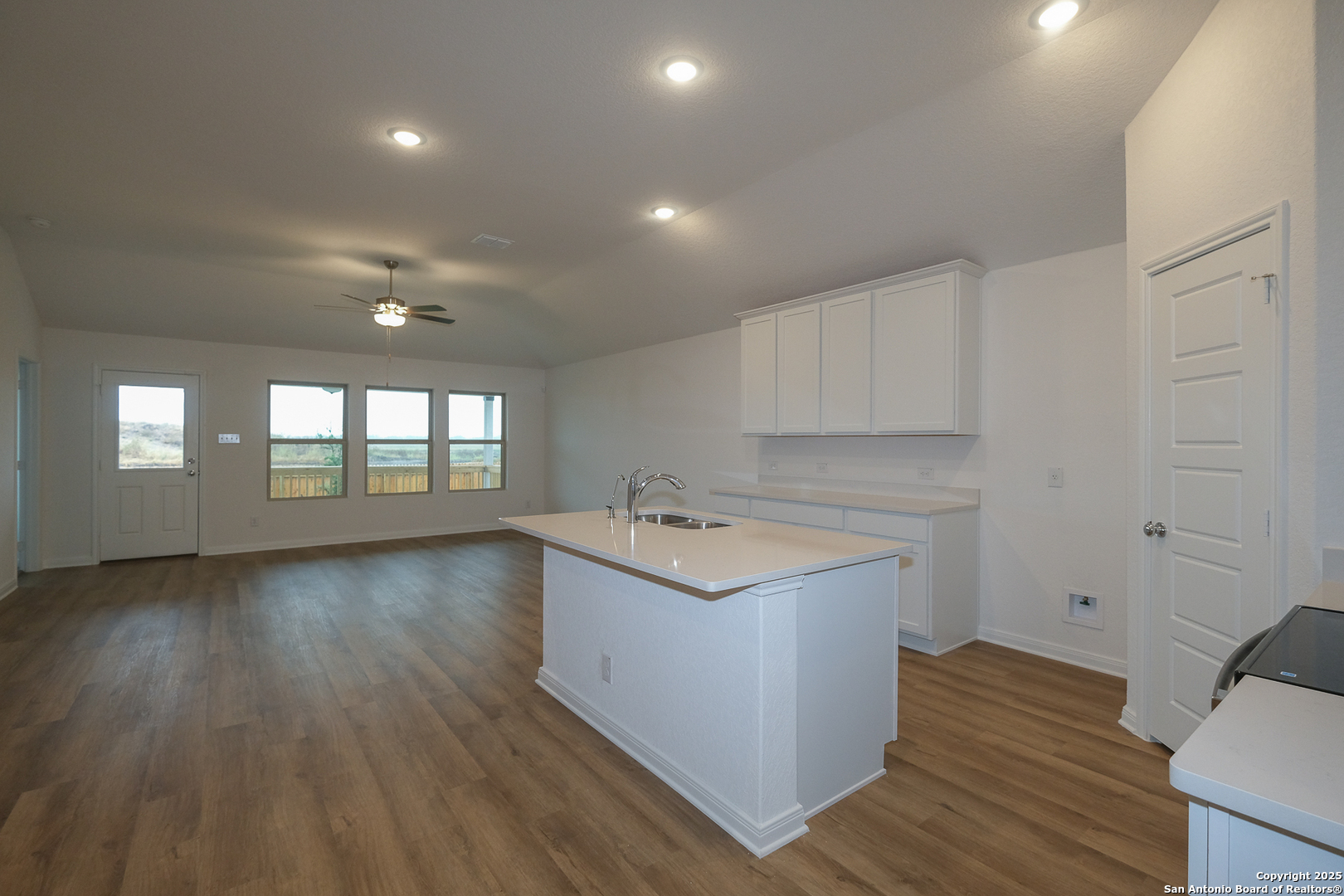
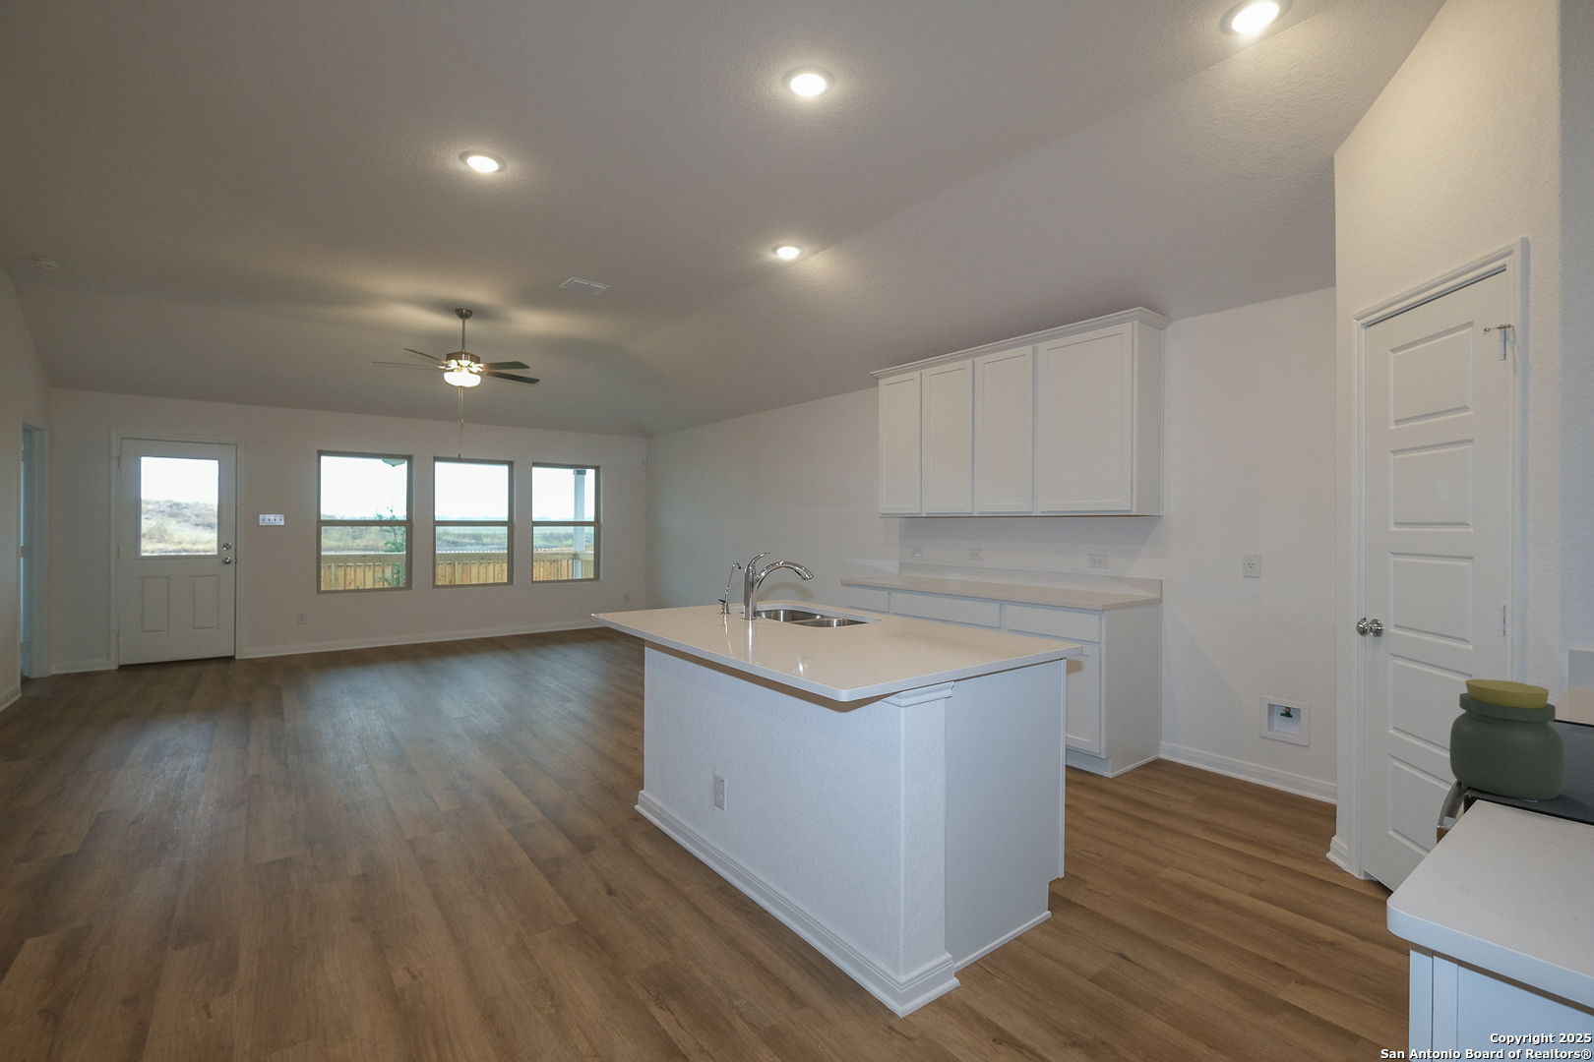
+ jar (1505, 736)
